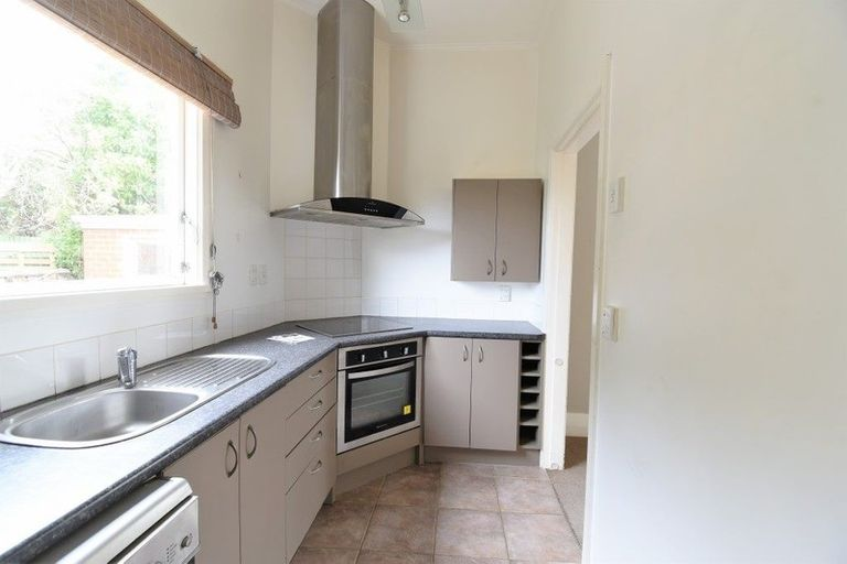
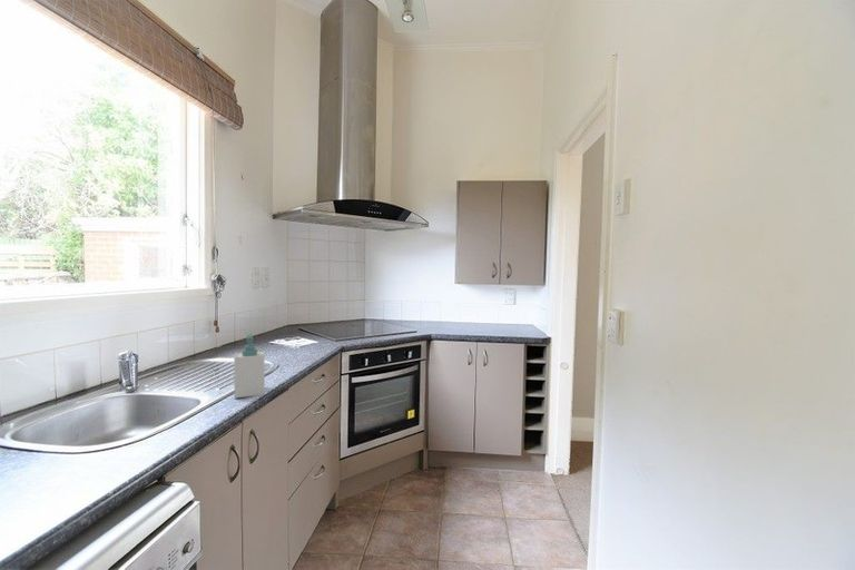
+ soap bottle (249, 363)
